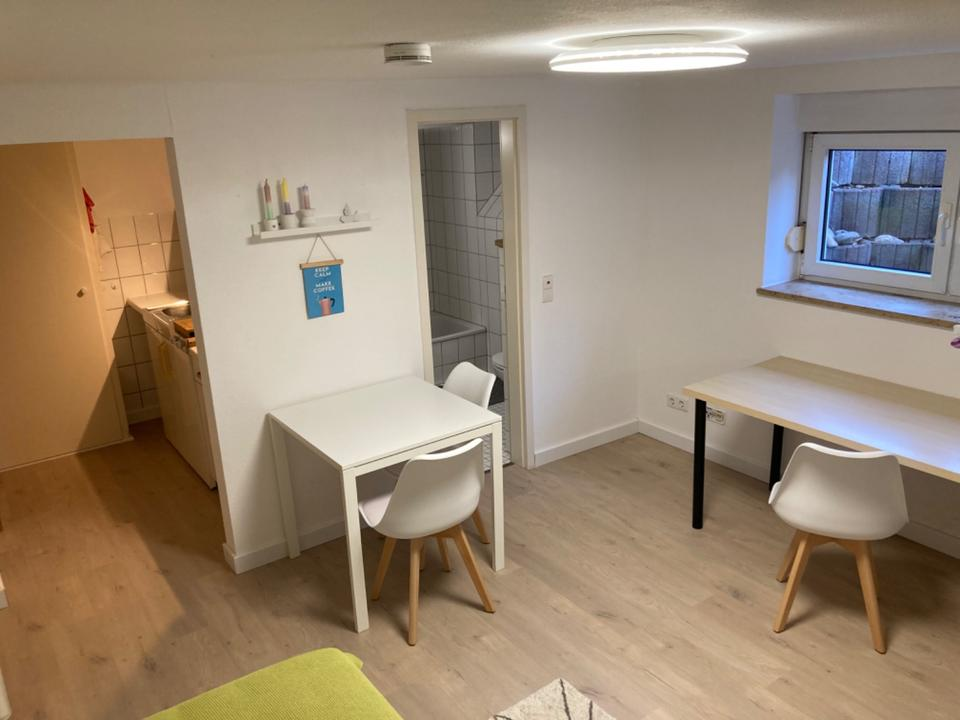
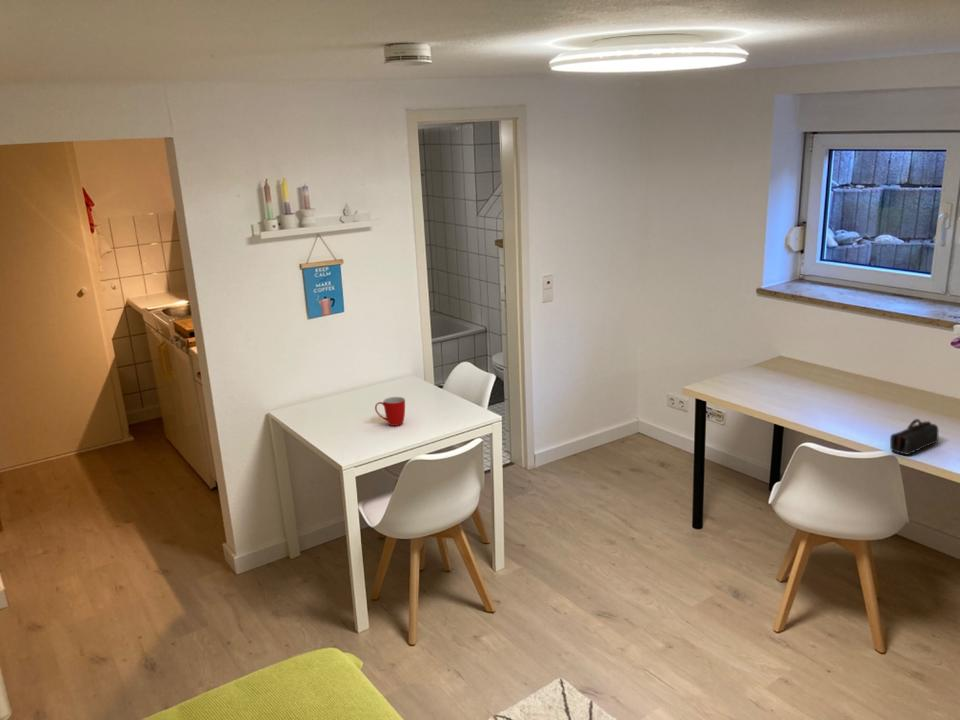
+ pencil case (914, 432)
+ mug (390, 412)
